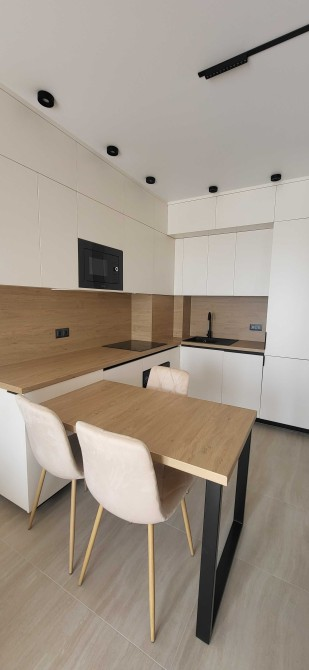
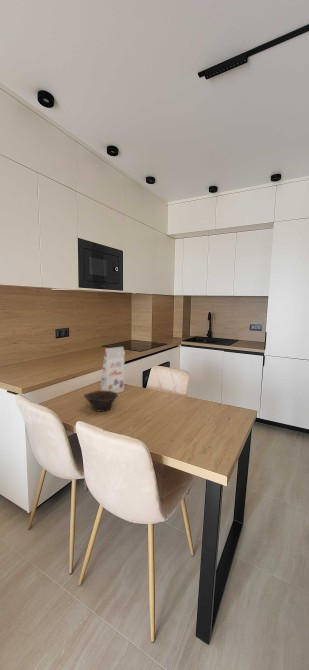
+ bowl (101, 401)
+ gift box (112, 370)
